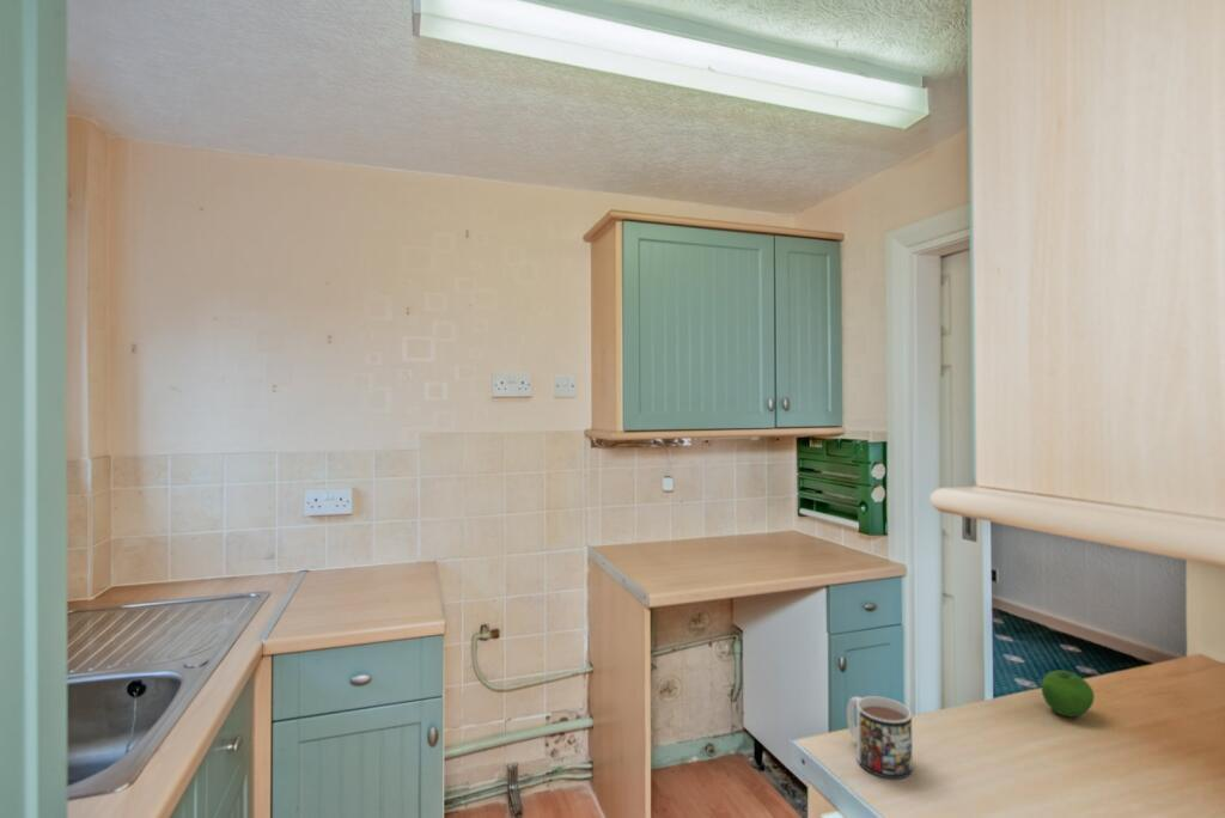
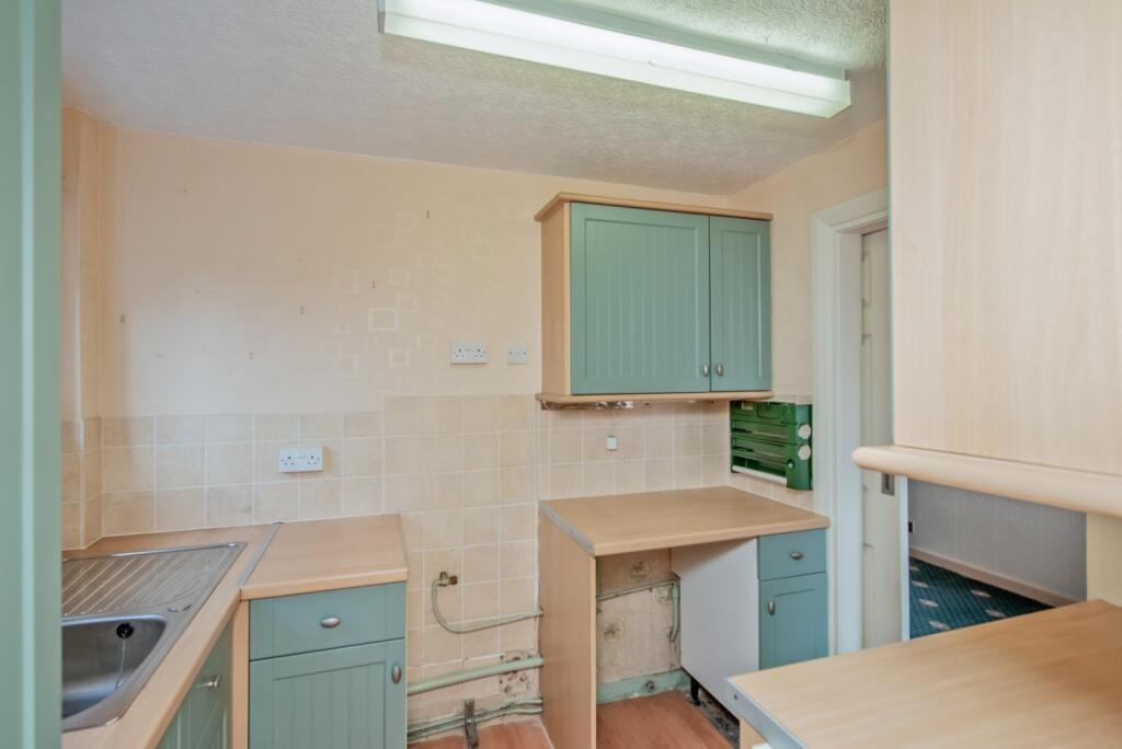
- apple (1066, 694)
- mug (874, 730)
